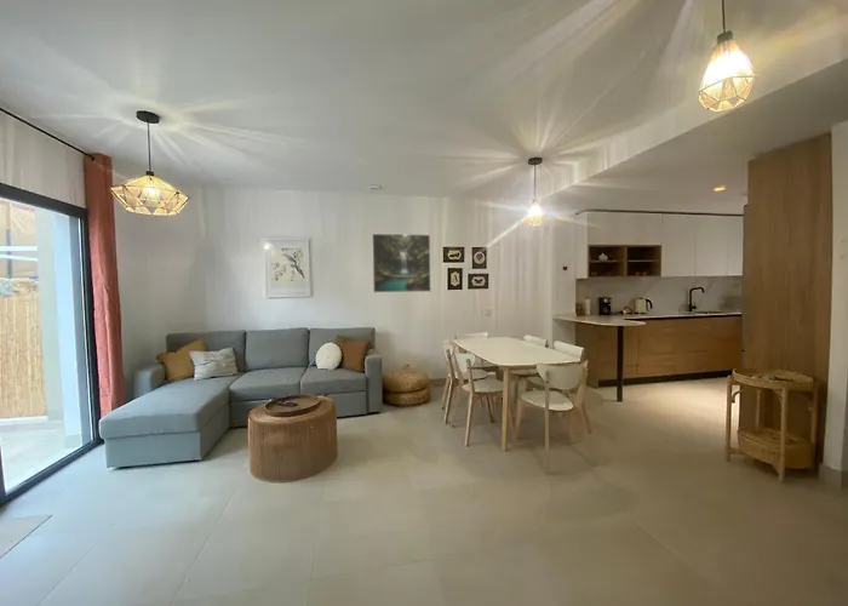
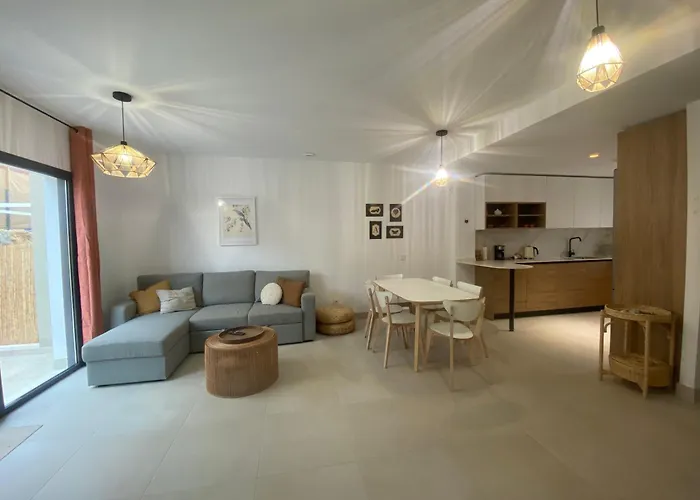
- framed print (401, 263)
